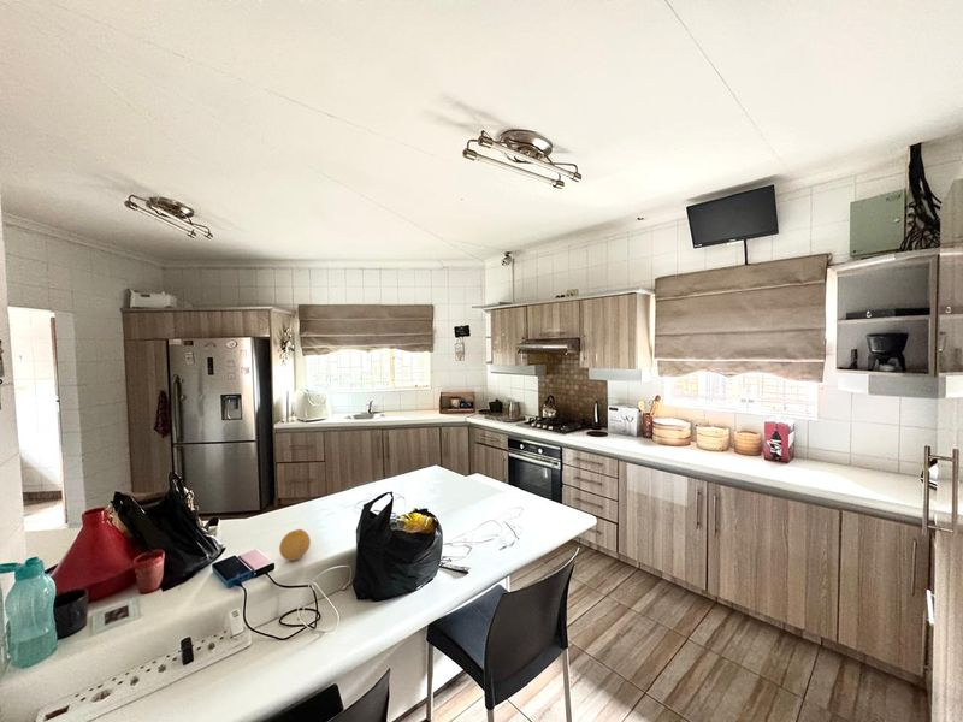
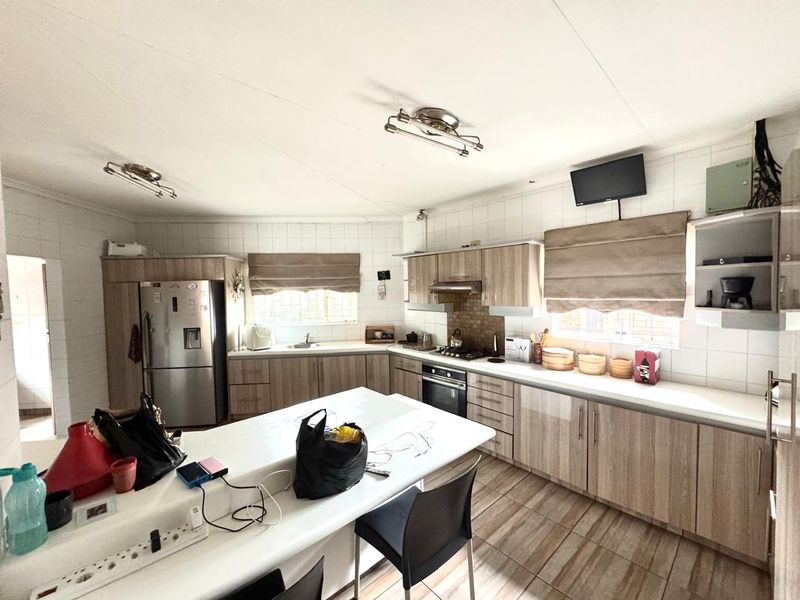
- fruit (295, 544)
